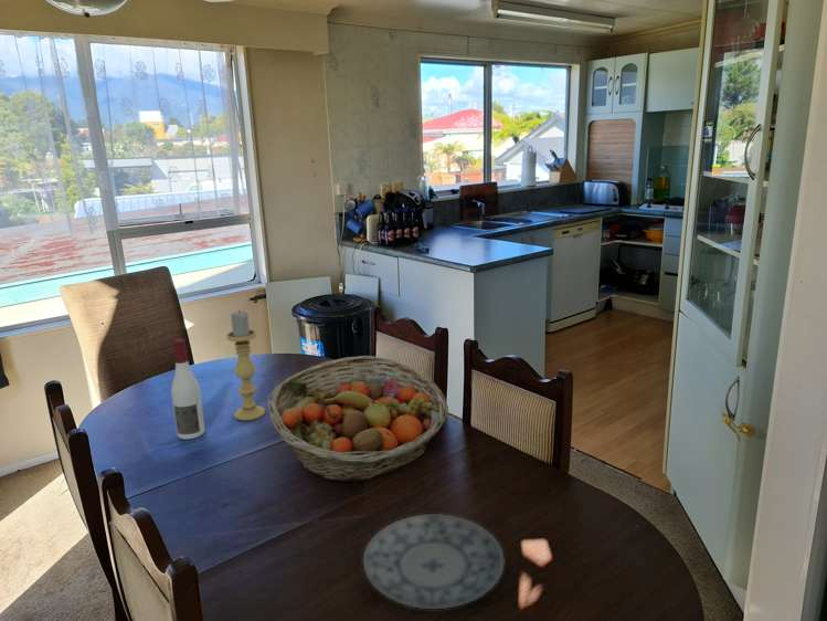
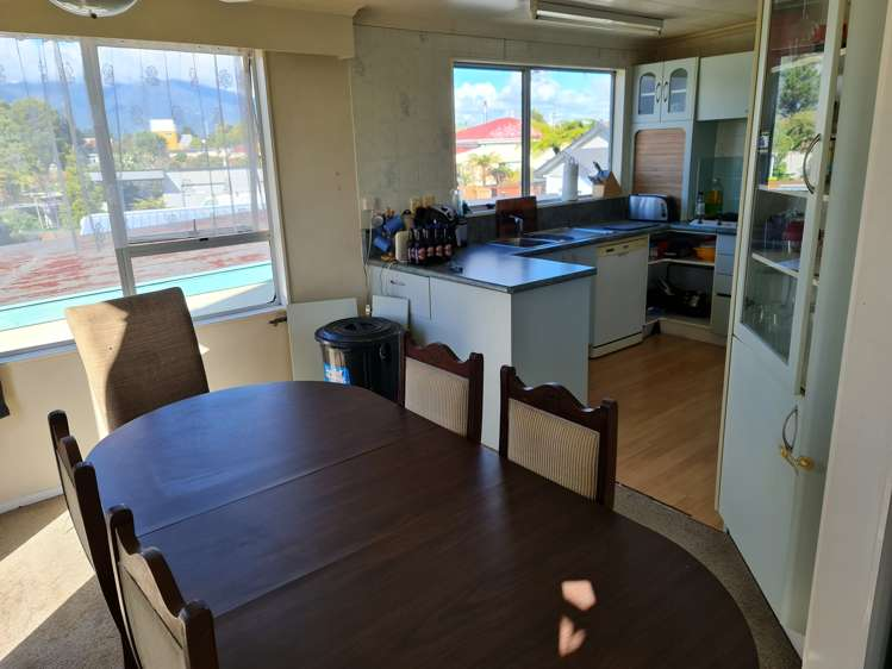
- alcohol (184, 388)
- fruit basket (360, 414)
- plate (433, 561)
- candle holder (244, 362)
